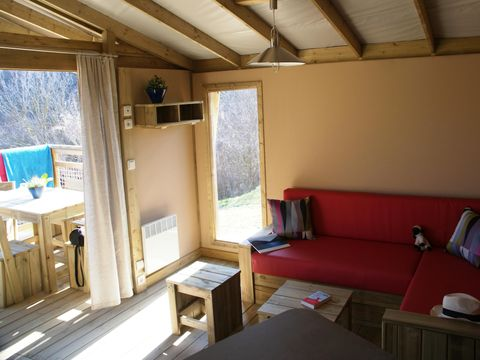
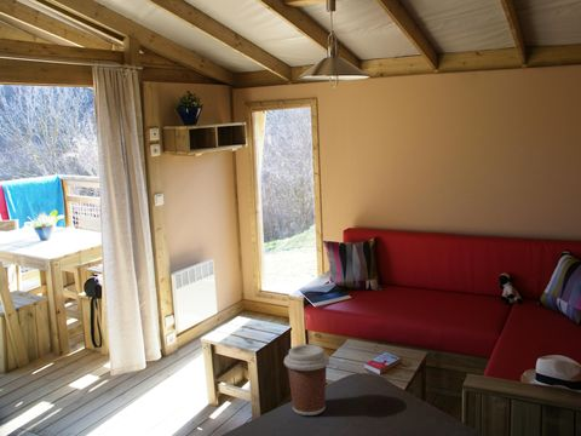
+ coffee cup (307, 379)
